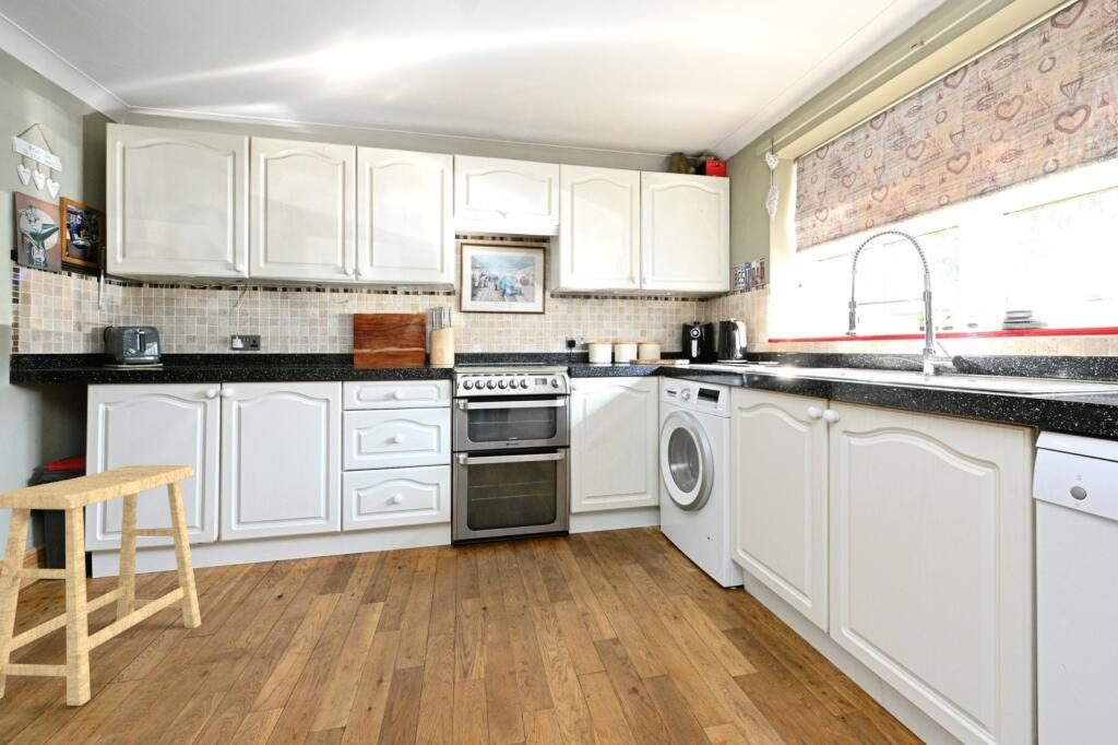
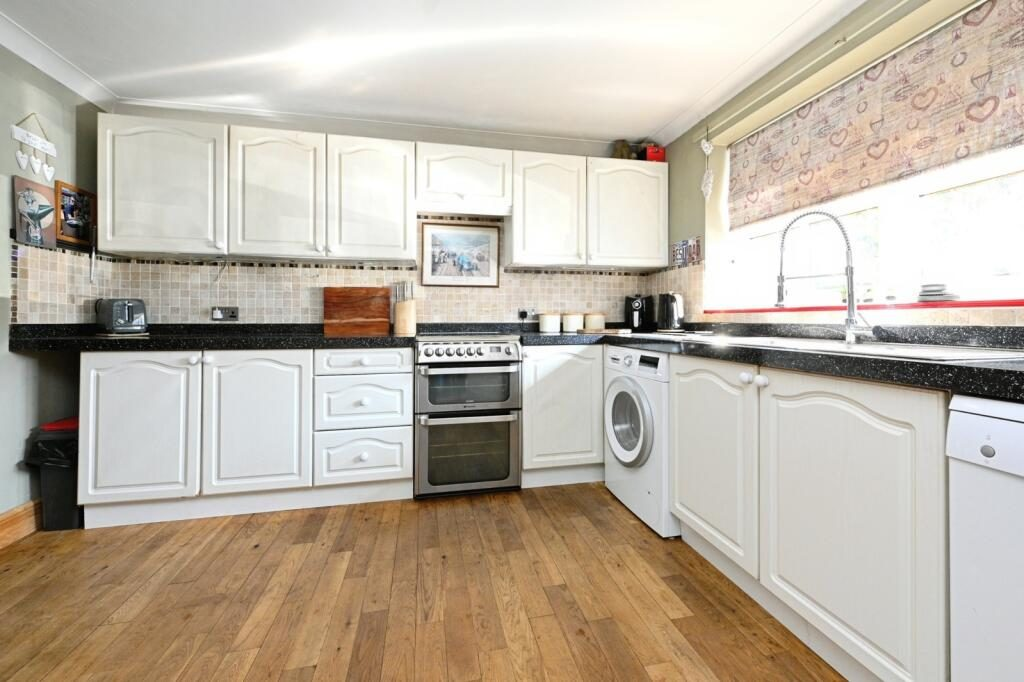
- stool (119, 568)
